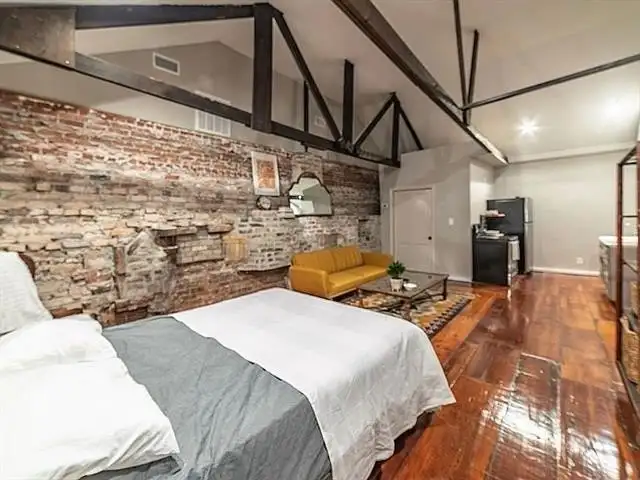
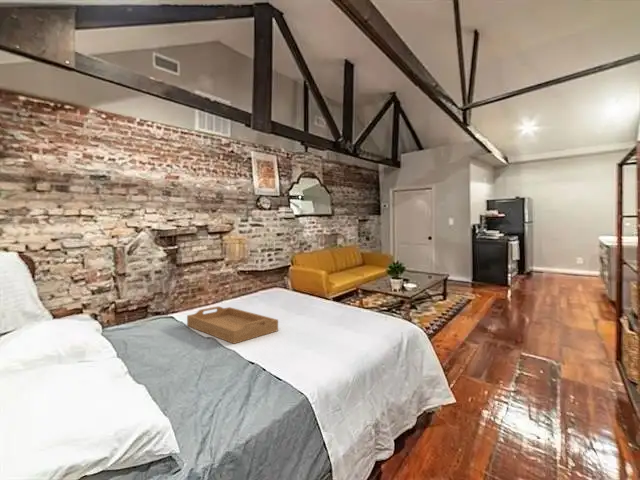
+ serving tray (231, 321)
